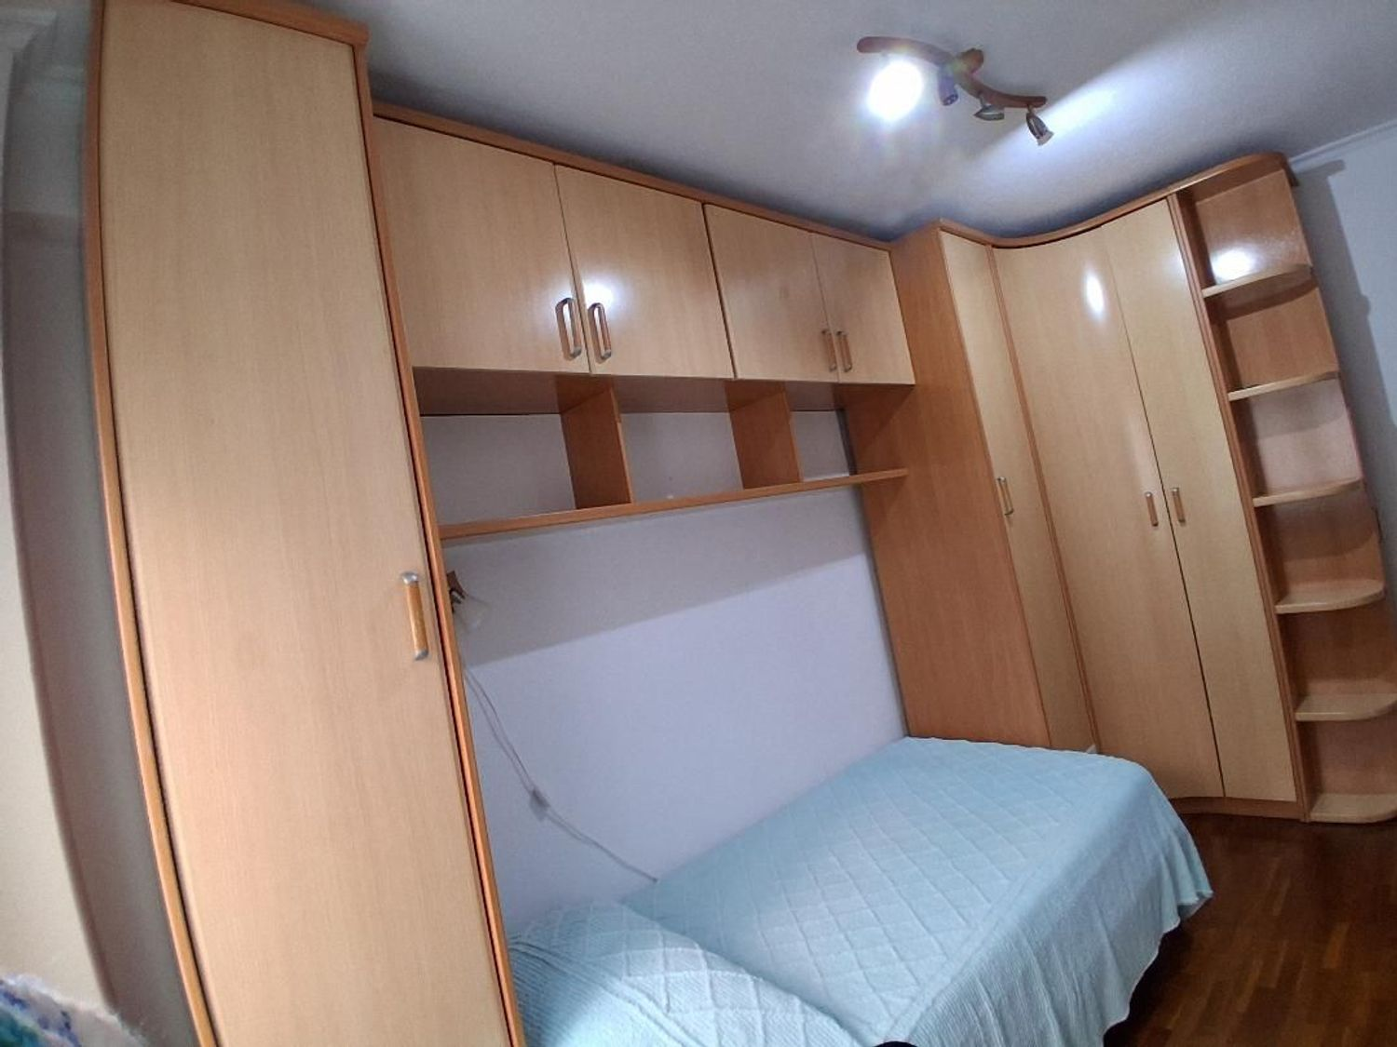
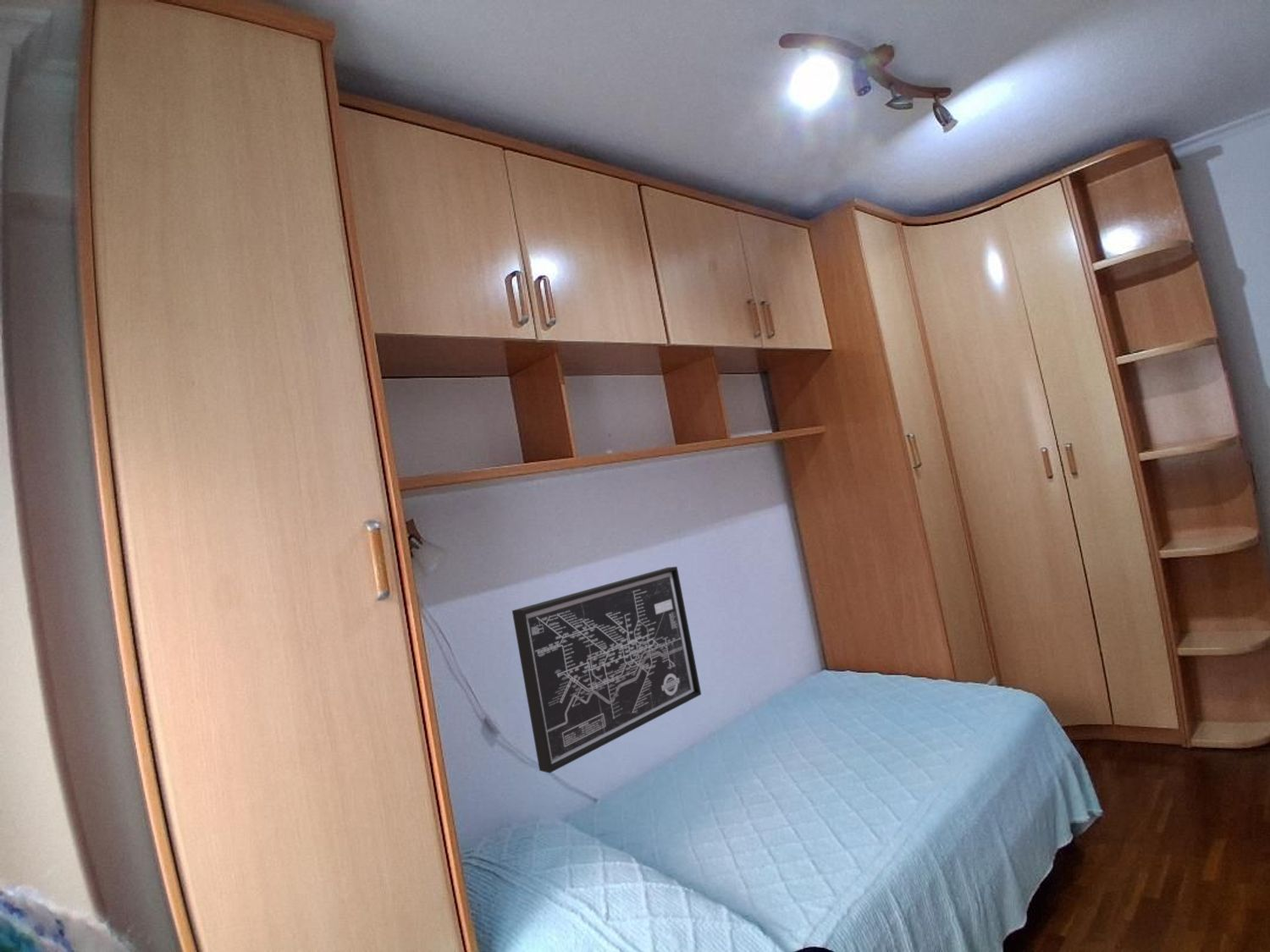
+ wall art (616, 657)
